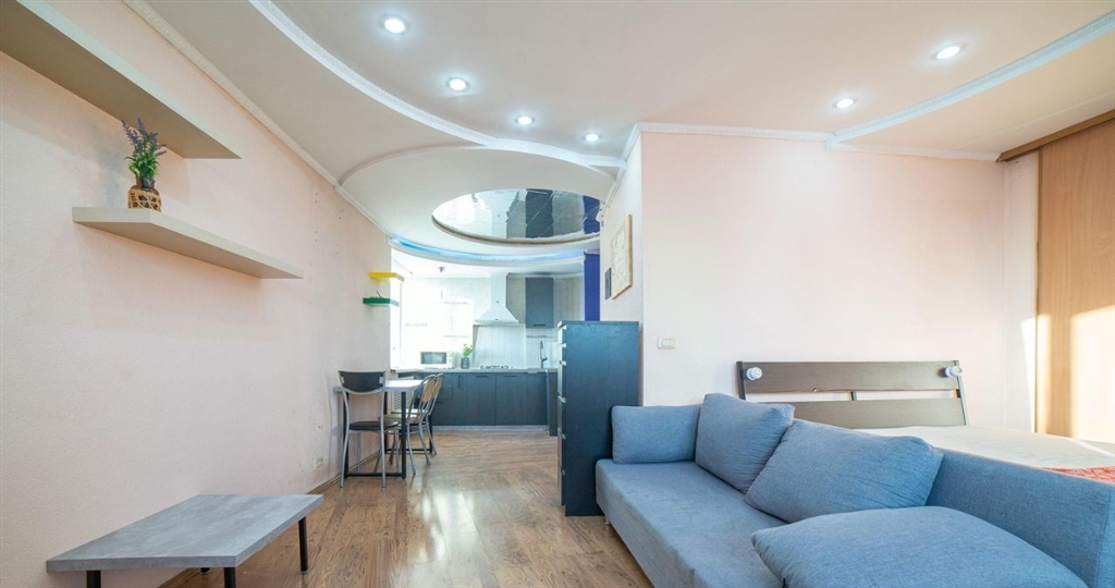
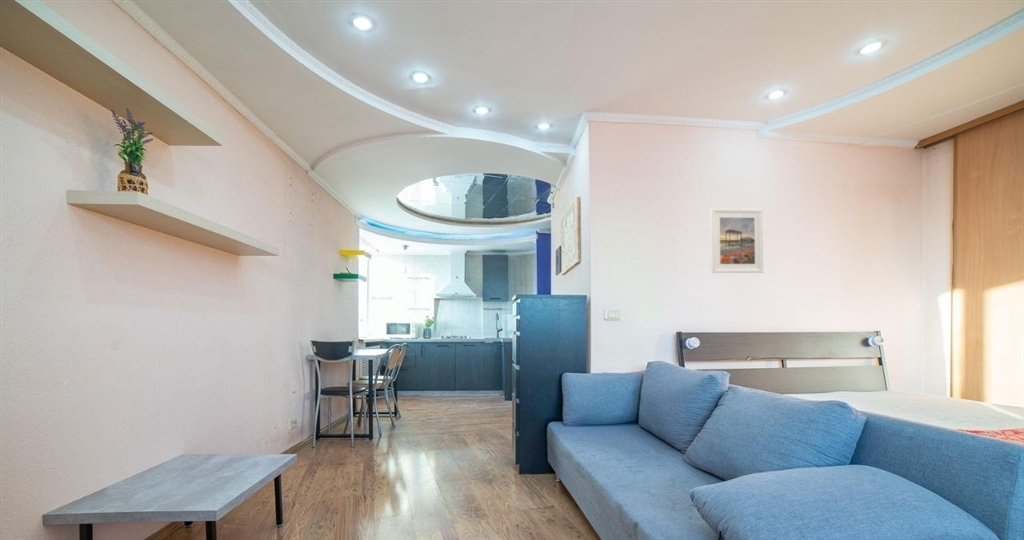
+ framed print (737, 240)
